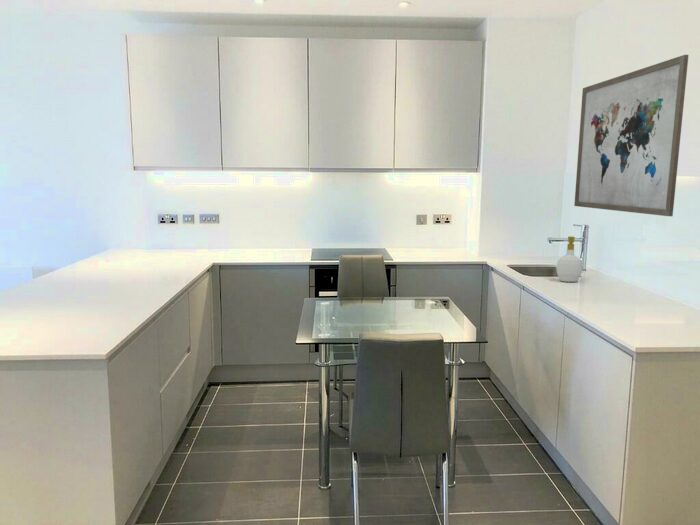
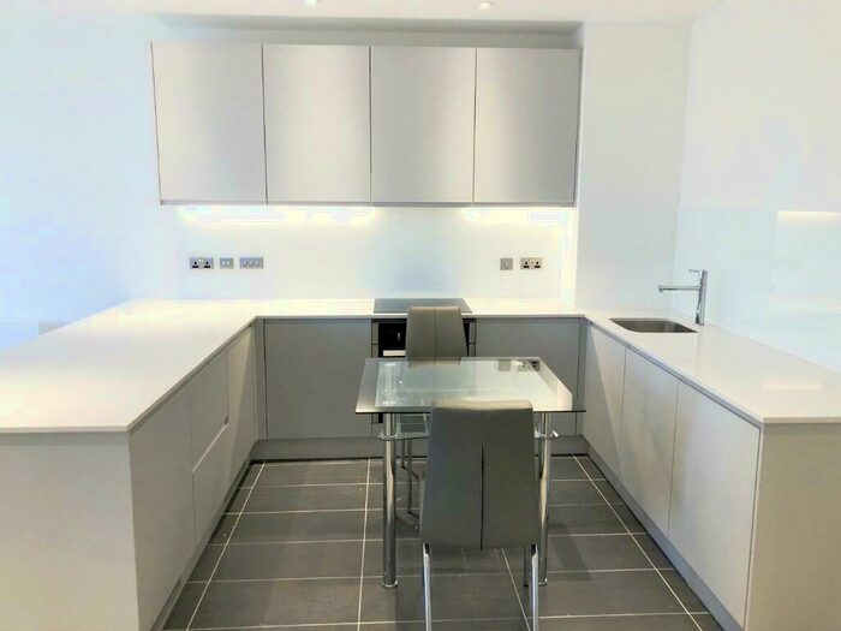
- wall art (621, 143)
- soap bottle (570, 259)
